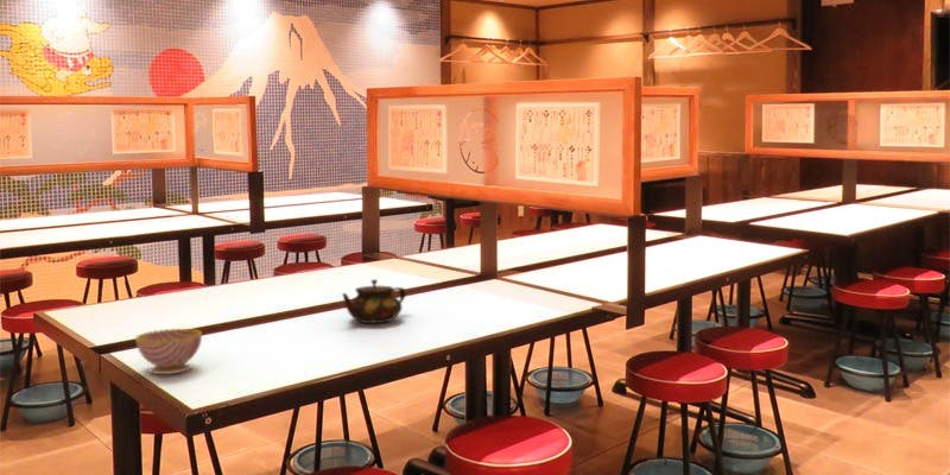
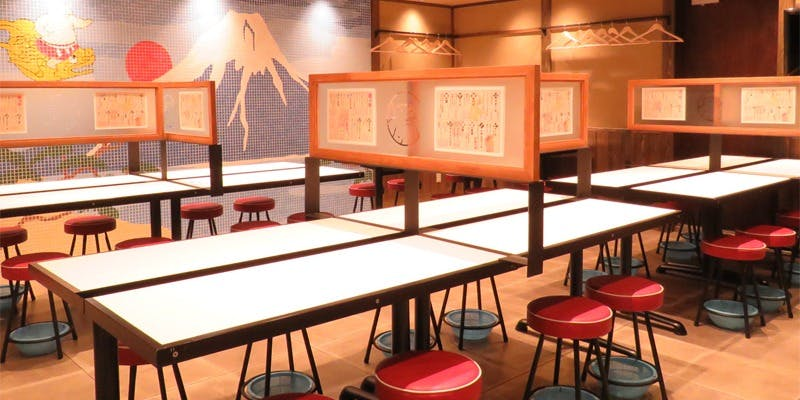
- teapot (374, 299)
- teacup (171, 350)
